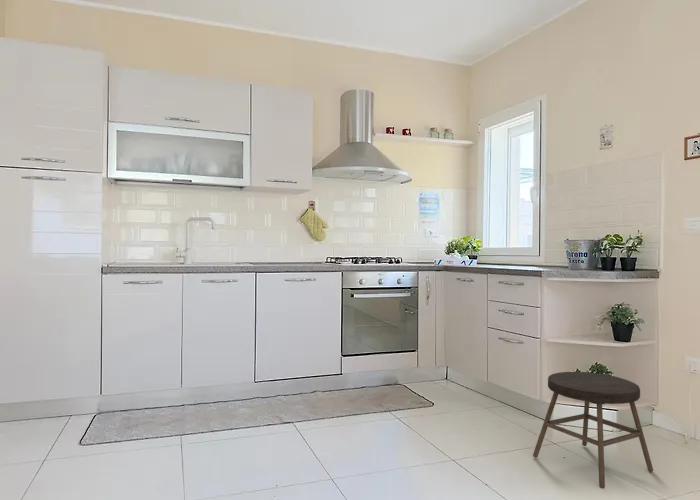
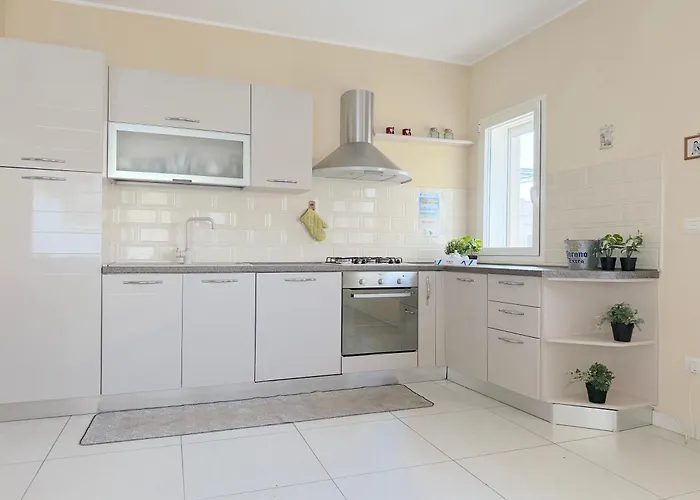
- stool (593, 420)
